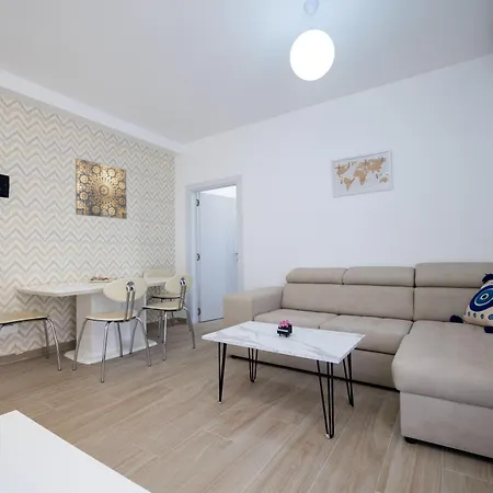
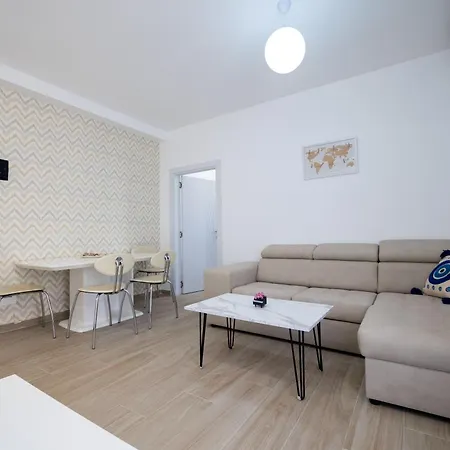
- wall art (102, 191)
